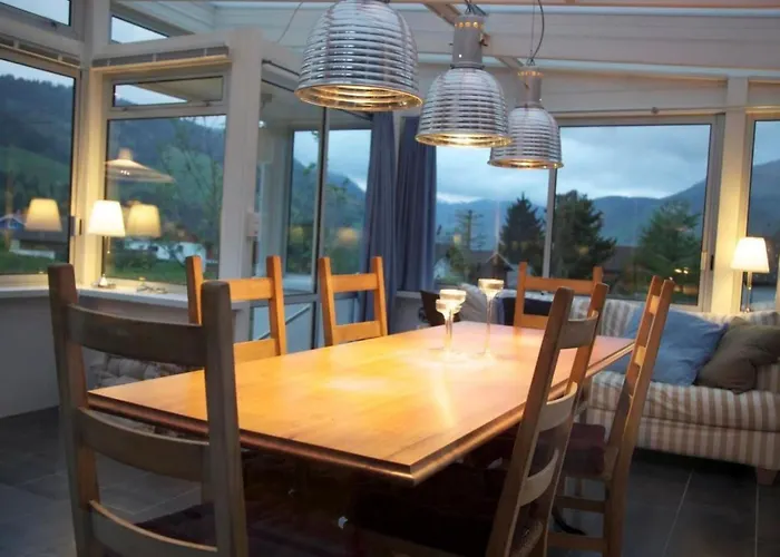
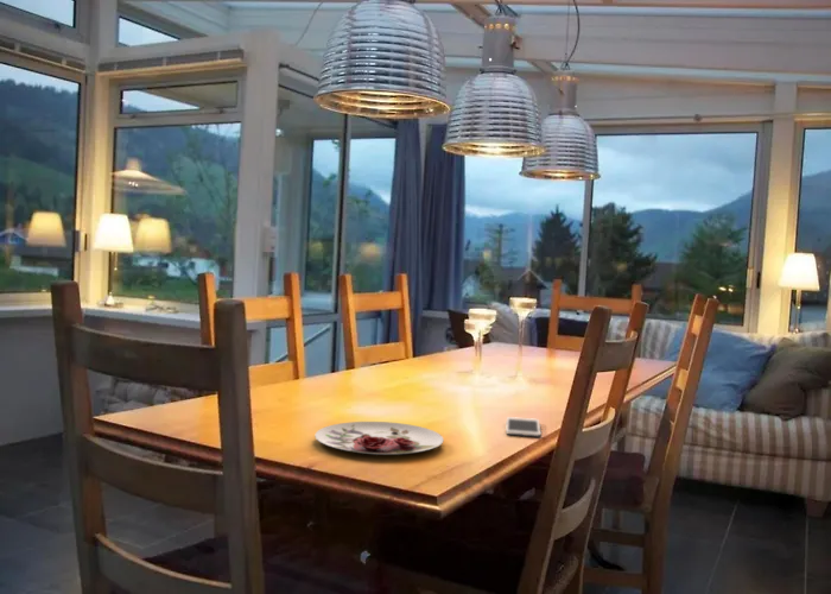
+ plate (379, 435)
+ cell phone (522, 425)
